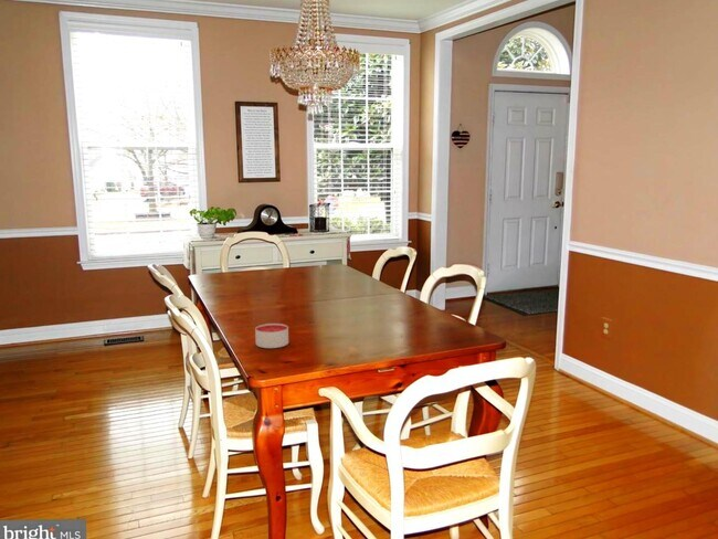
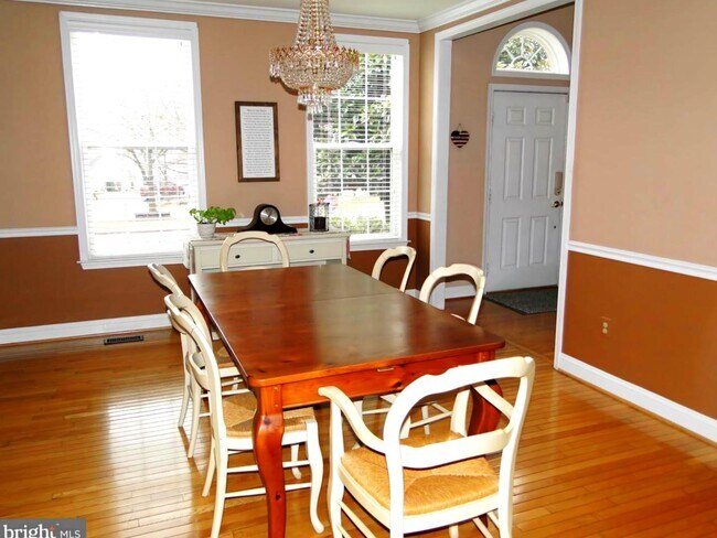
- candle (272, 335)
